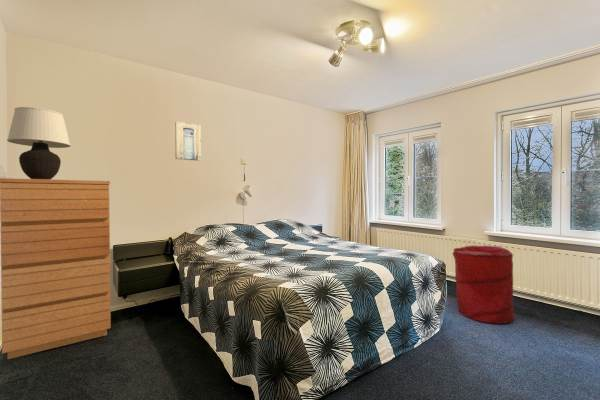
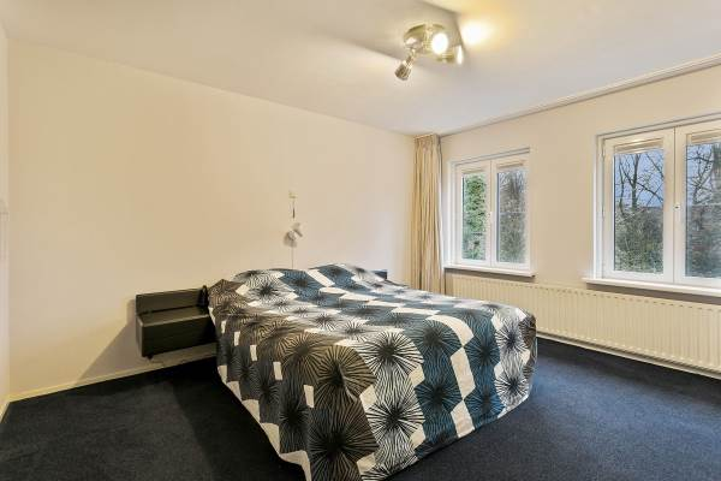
- table lamp (40, 145)
- laundry hamper (482, 280)
- wall art (188, 141)
- dresser (61, 258)
